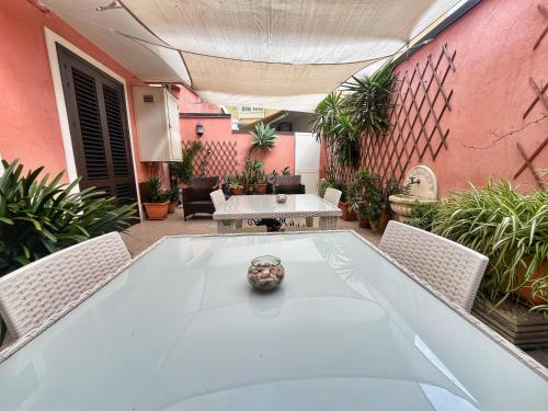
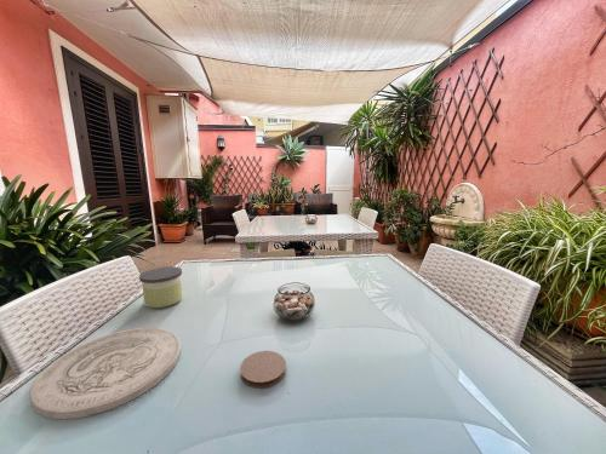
+ candle (162, 287)
+ coaster (263, 367)
+ plate (114, 363)
